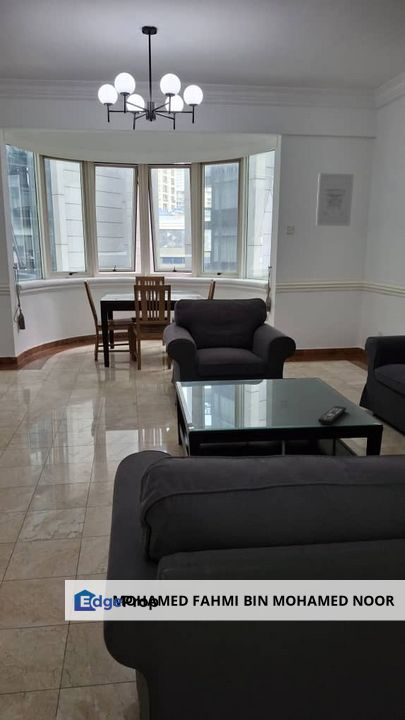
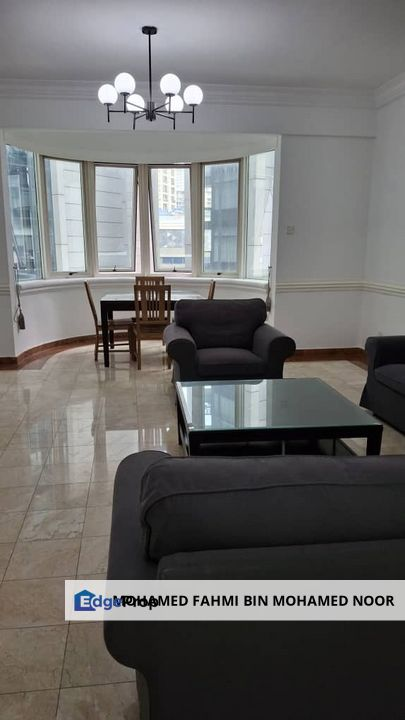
- remote control (332, 414)
- wall art (334, 200)
